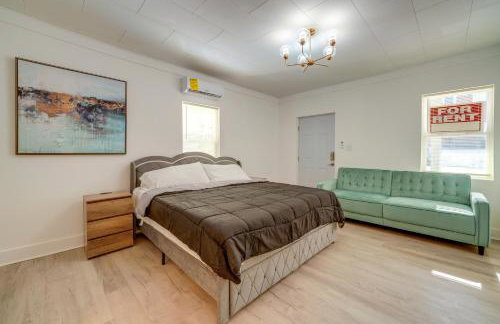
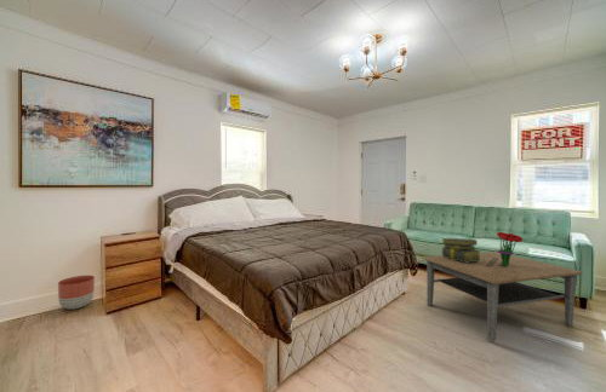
+ stack of books (458, 248)
+ bouquet (507, 249)
+ coffee table (494, 288)
+ planter (76, 293)
